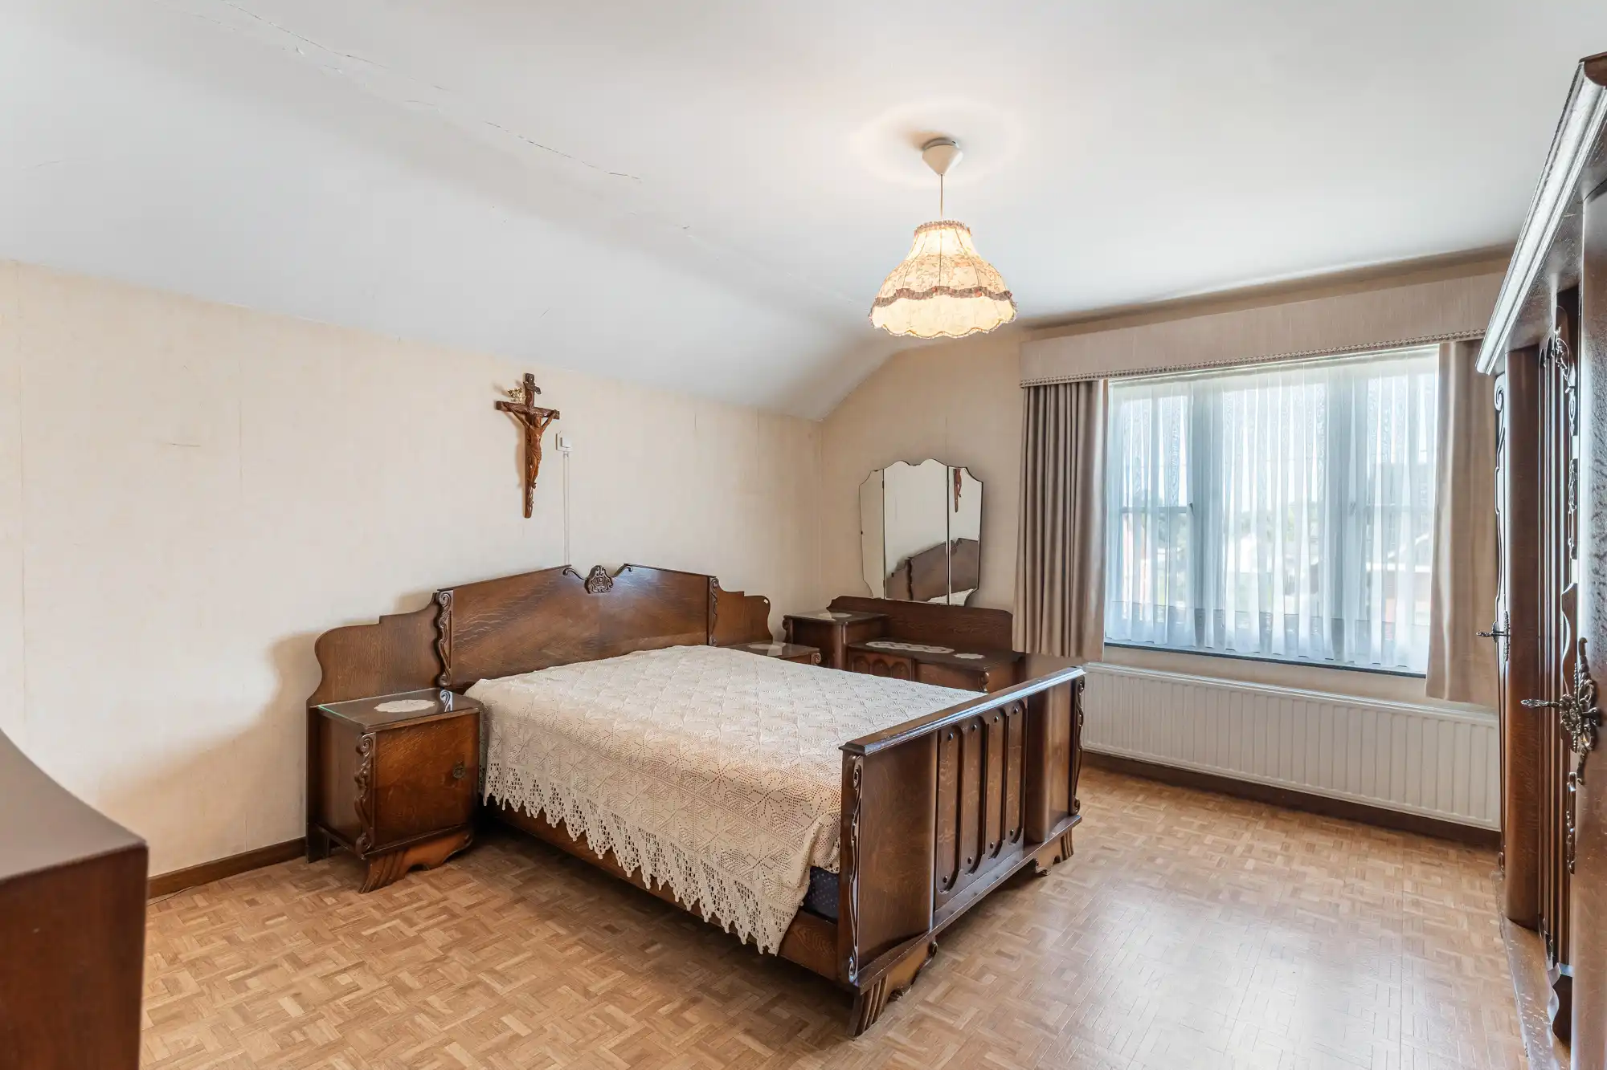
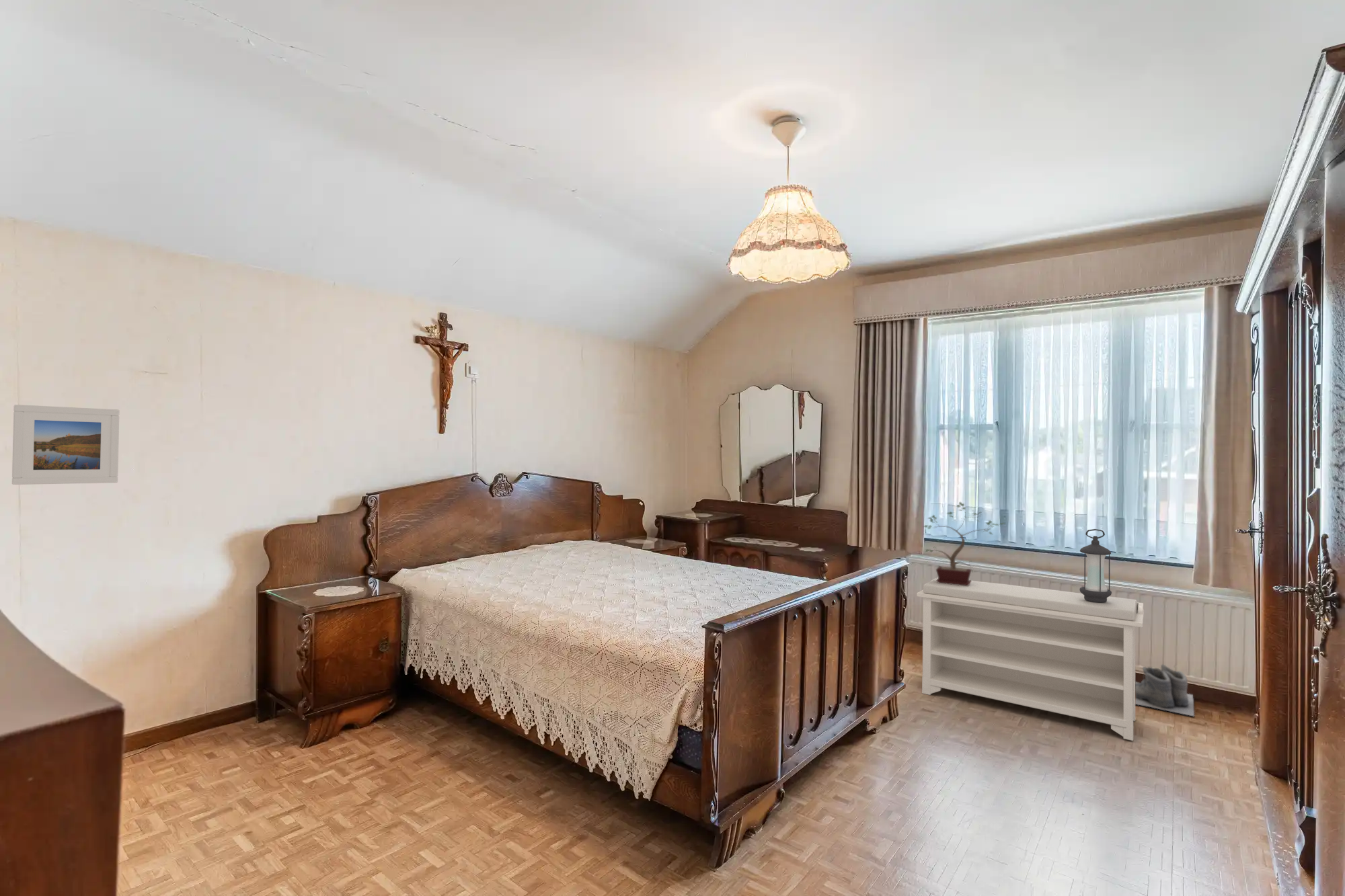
+ potted plant (963, 542)
+ boots (1157, 681)
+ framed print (68, 445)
+ bench (1024, 648)
+ lantern (1096, 564)
